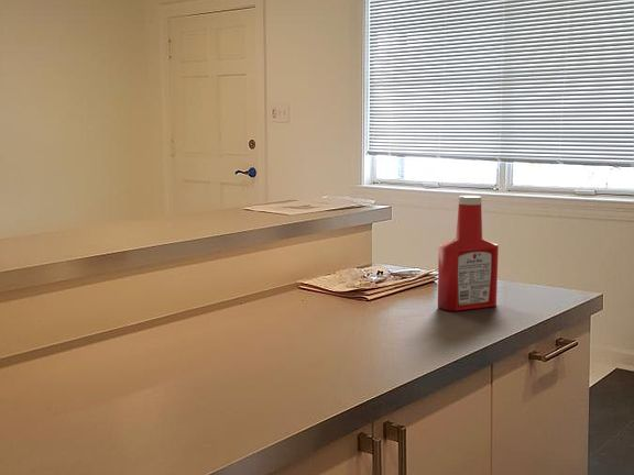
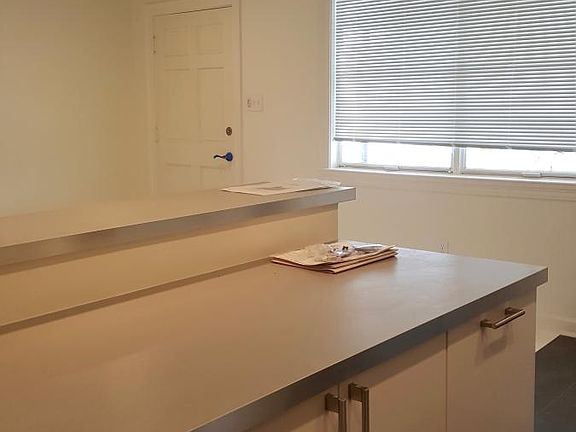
- soap bottle (468, 251)
